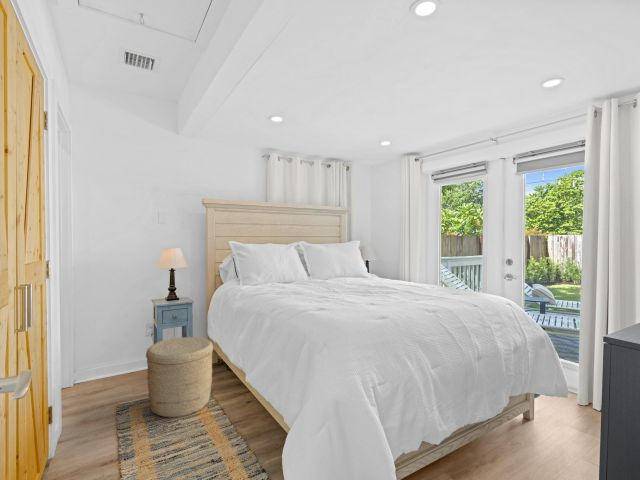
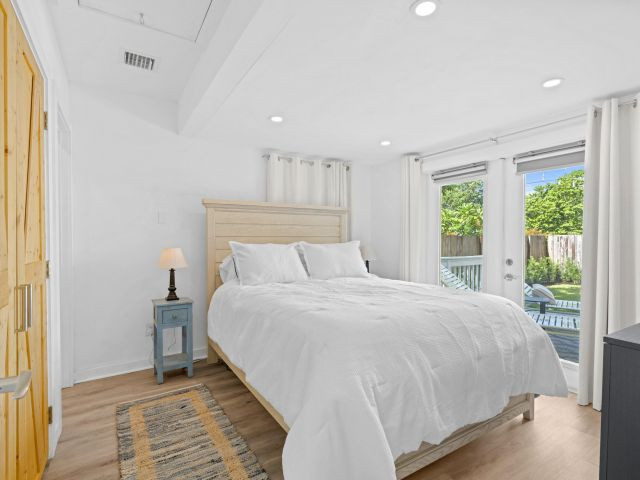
- woven basket (180, 374)
